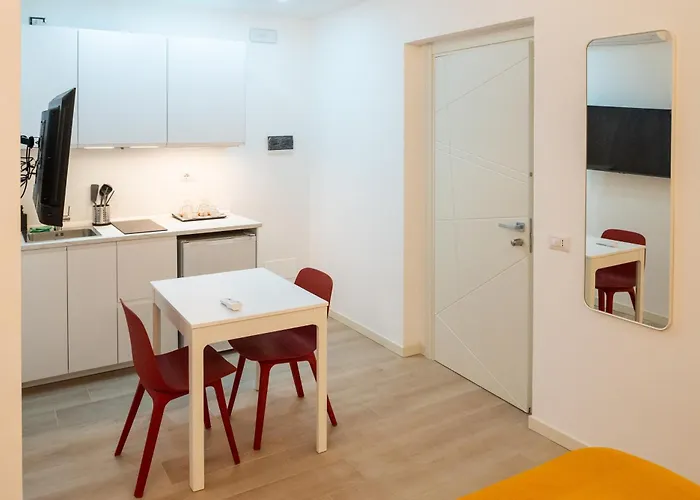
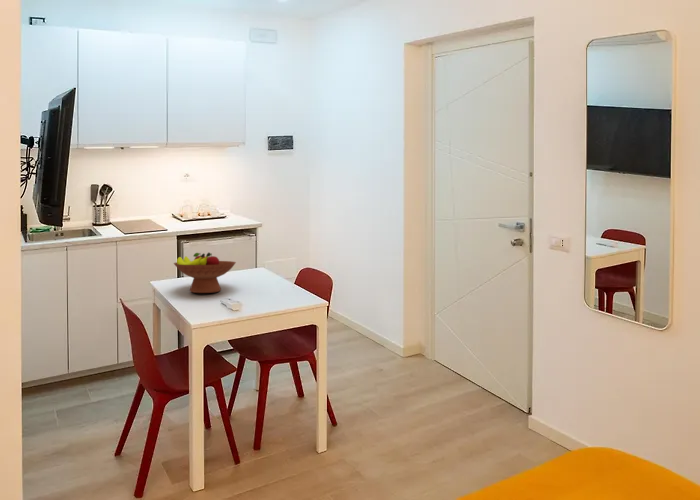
+ fruit bowl (205, 271)
